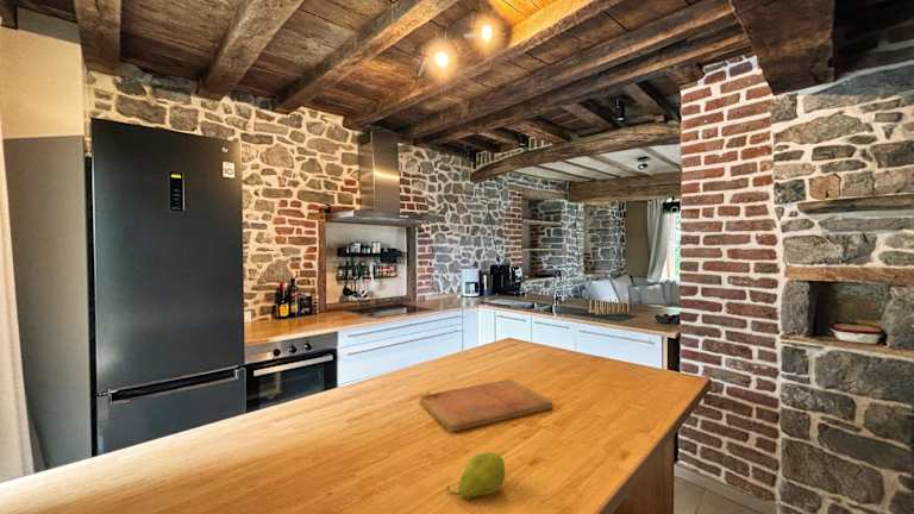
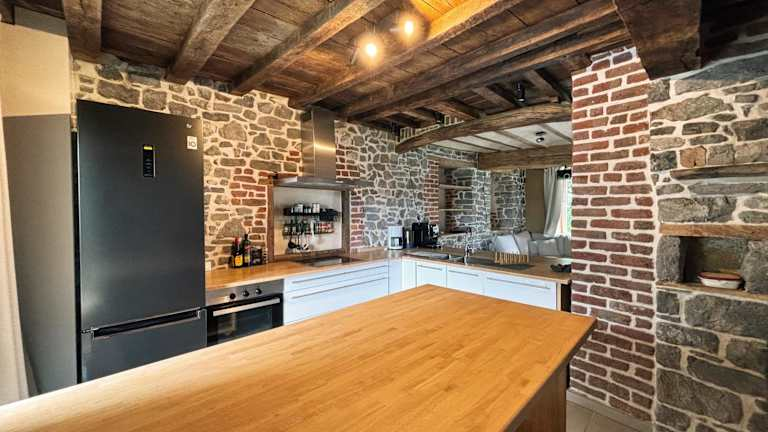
- cutting board (484, 401)
- fruit (477, 472)
